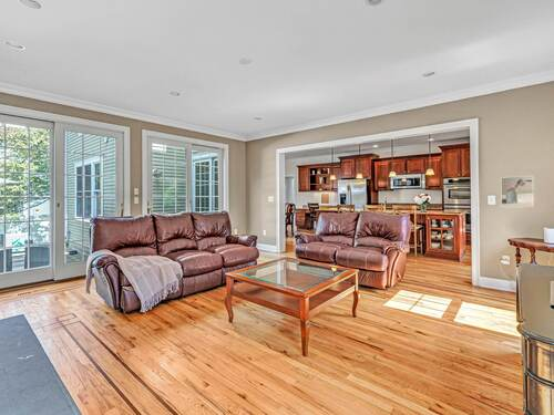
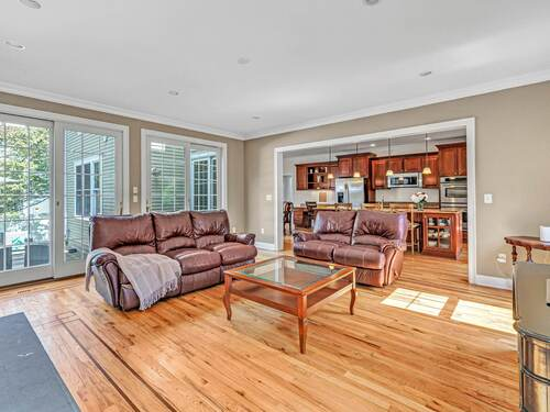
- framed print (516, 191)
